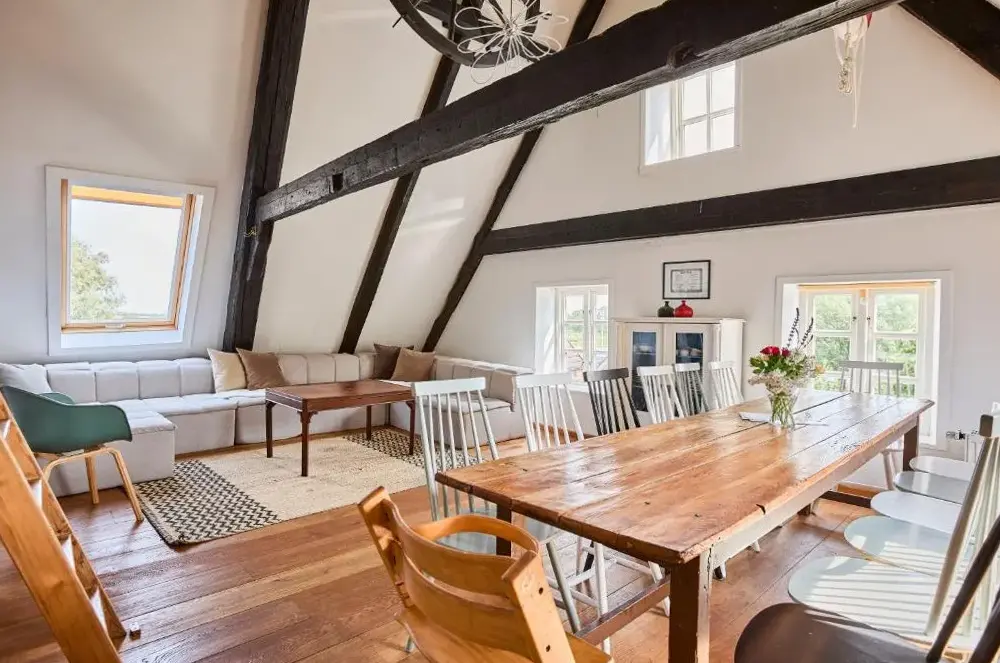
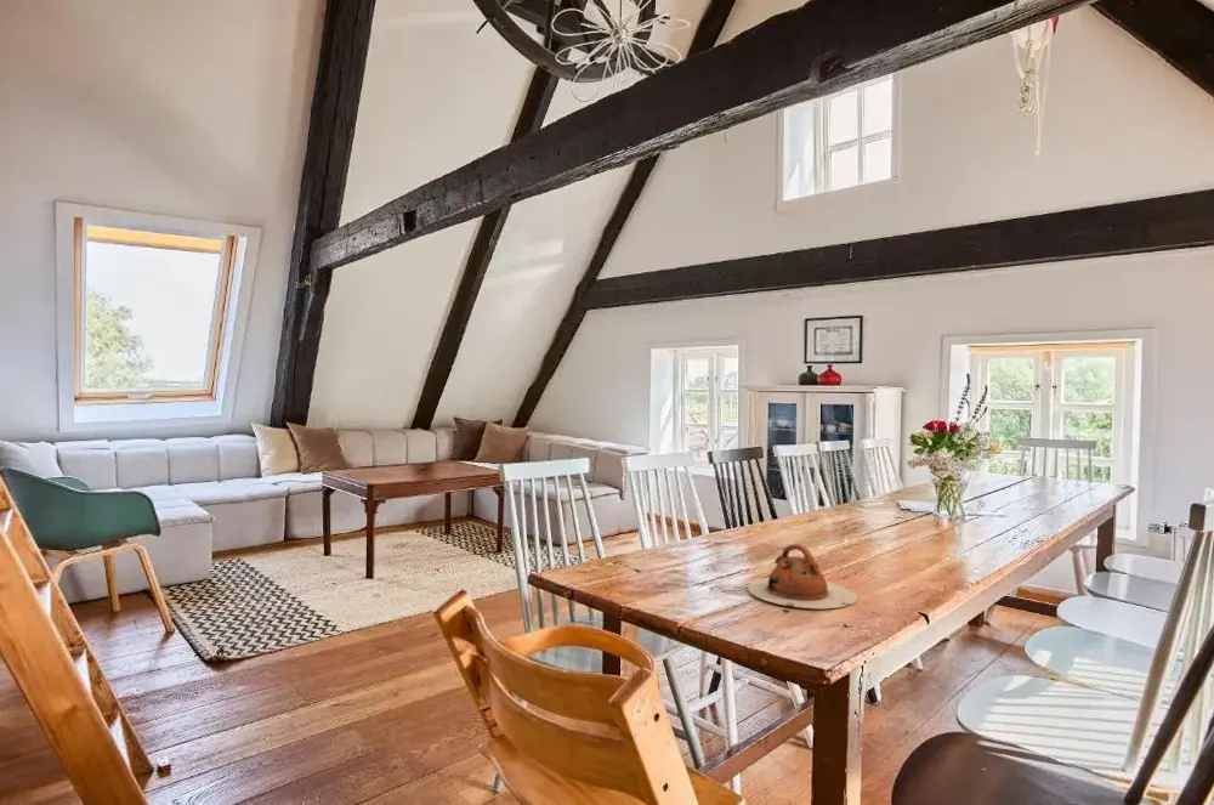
+ teapot (801, 567)
